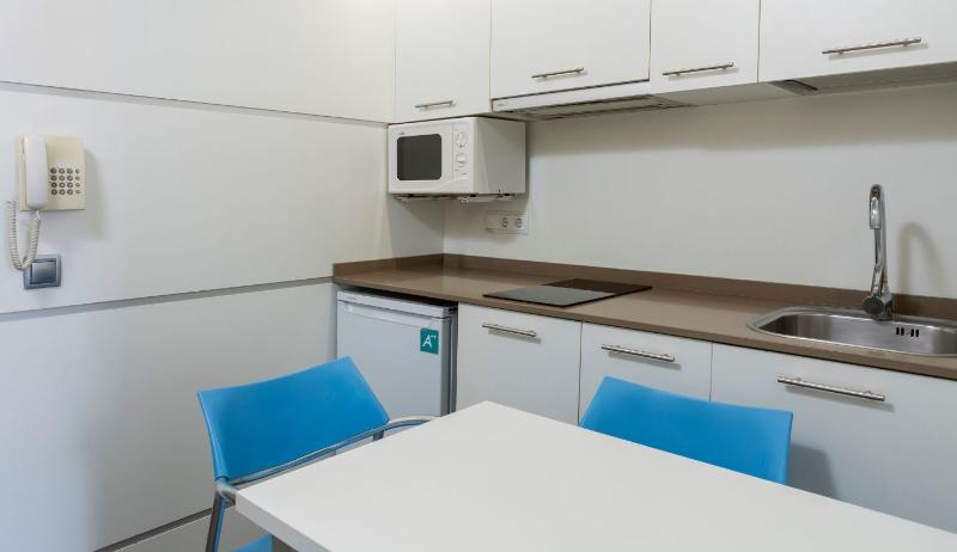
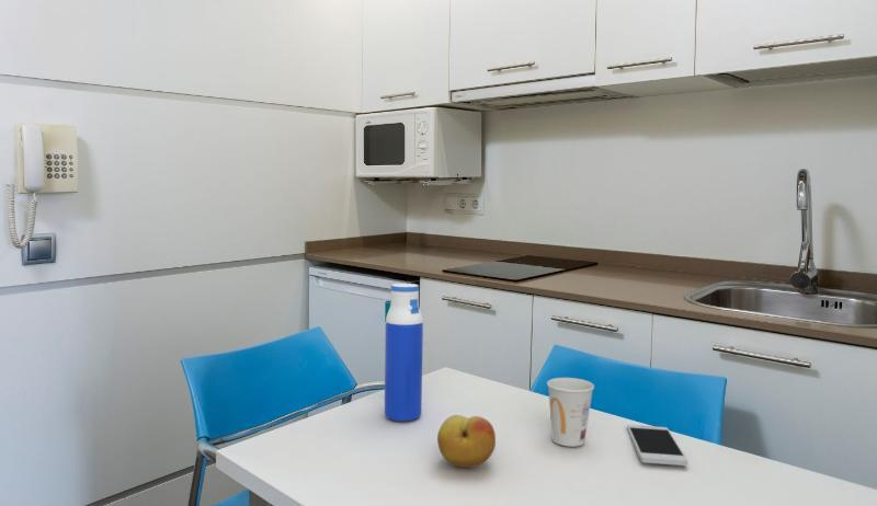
+ fruit (467, 440)
+ cup (569, 412)
+ water bottle (403, 350)
+ smartphone (654, 442)
